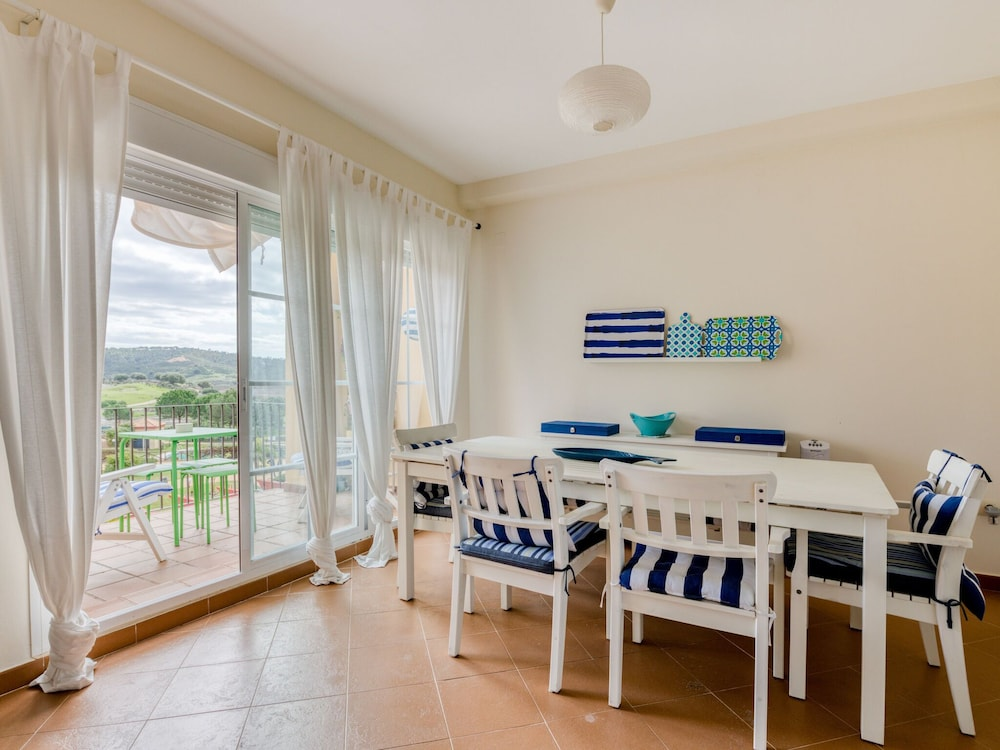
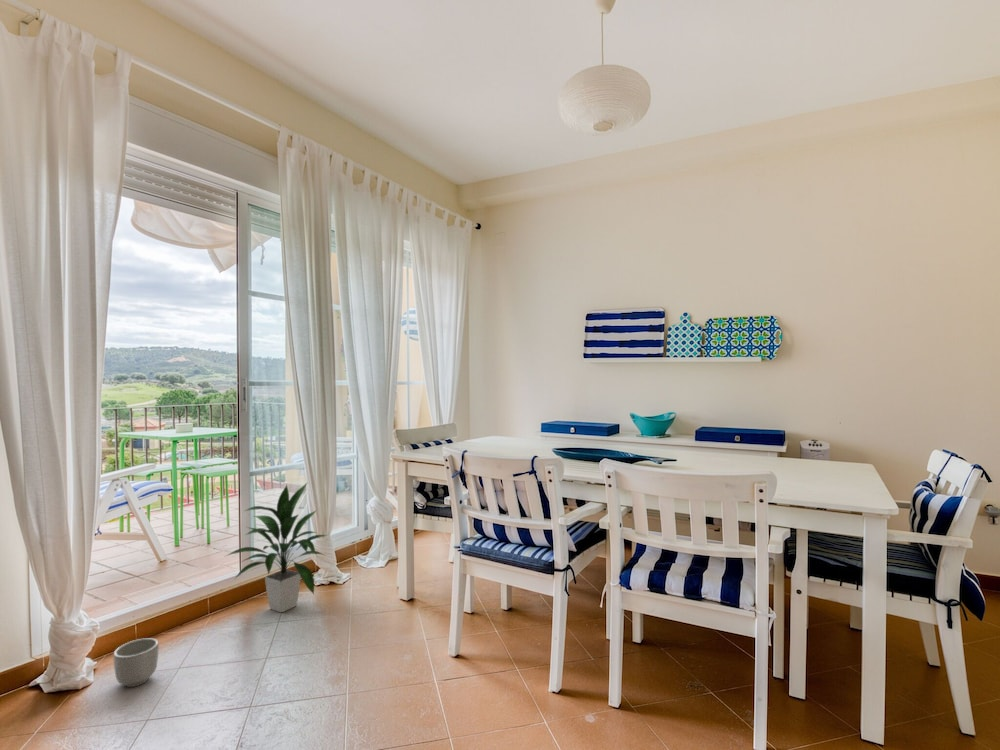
+ indoor plant (283, 548)
+ planter (136, 664)
